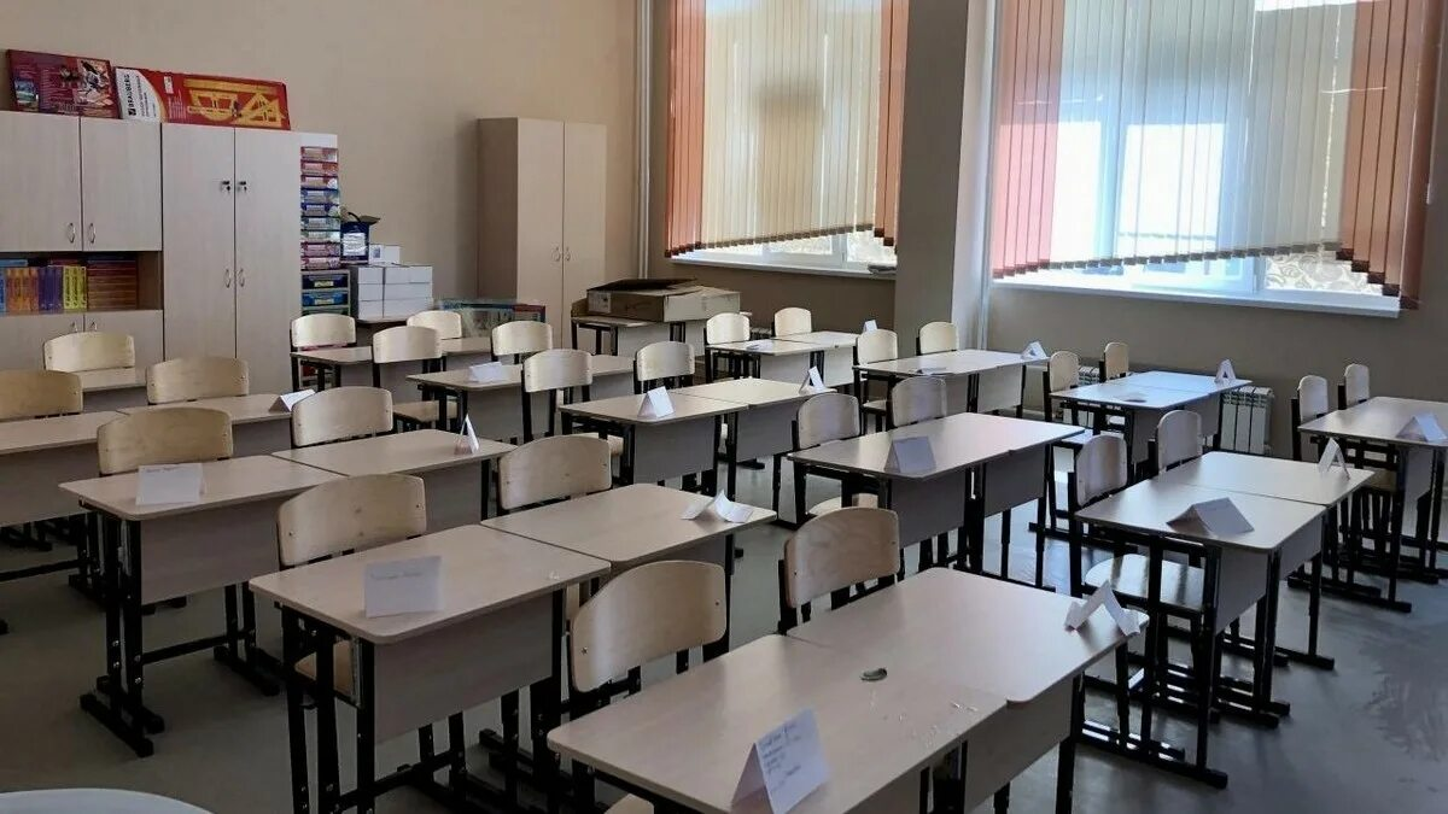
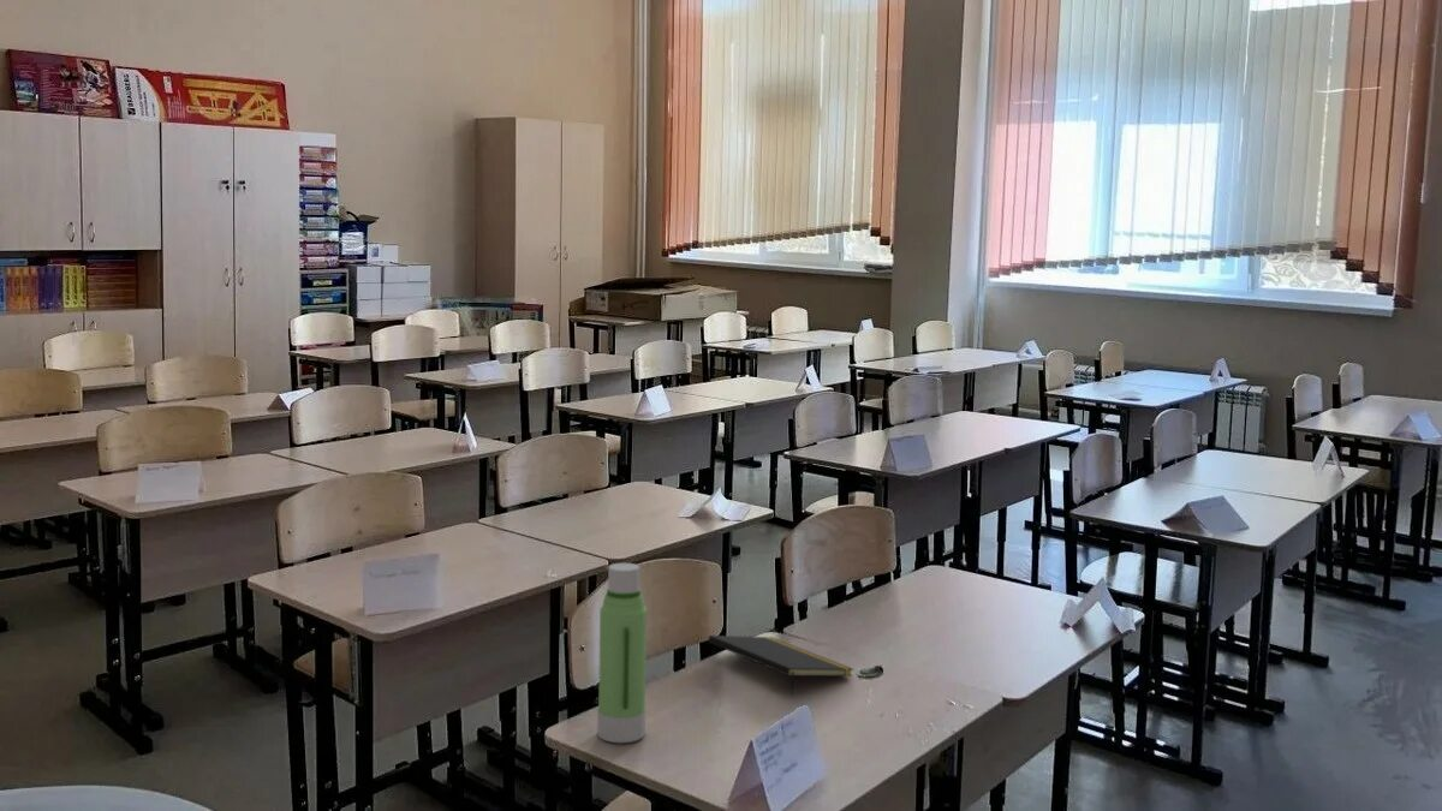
+ notepad (779, 655)
+ water bottle (621, 651)
